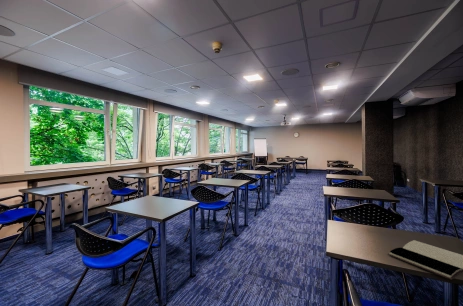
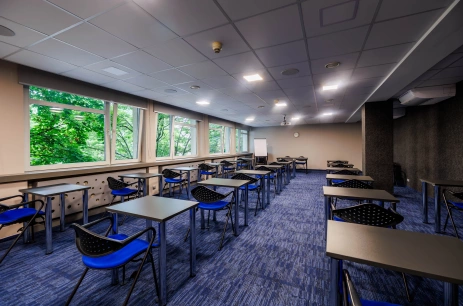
- book (429, 256)
